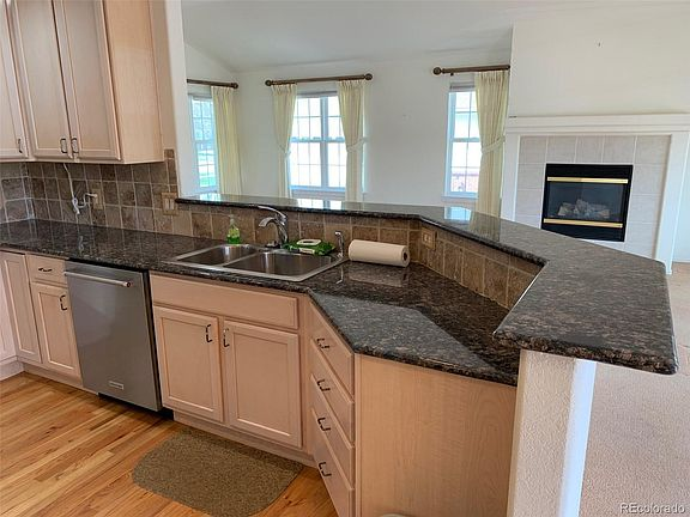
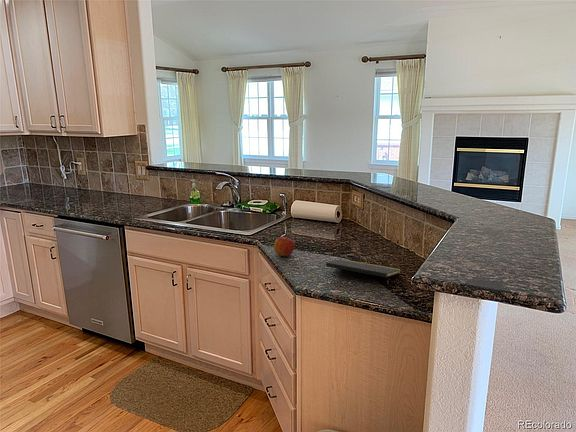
+ notepad (363, 267)
+ apple (284, 245)
